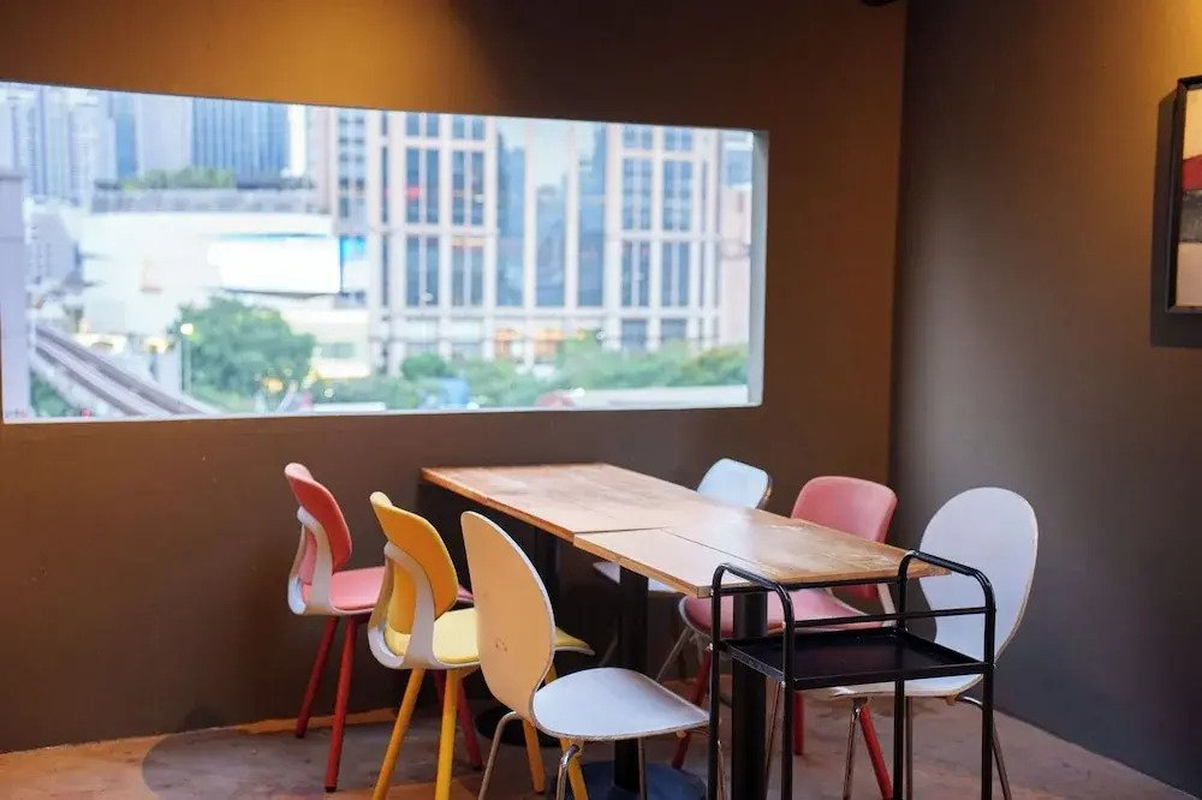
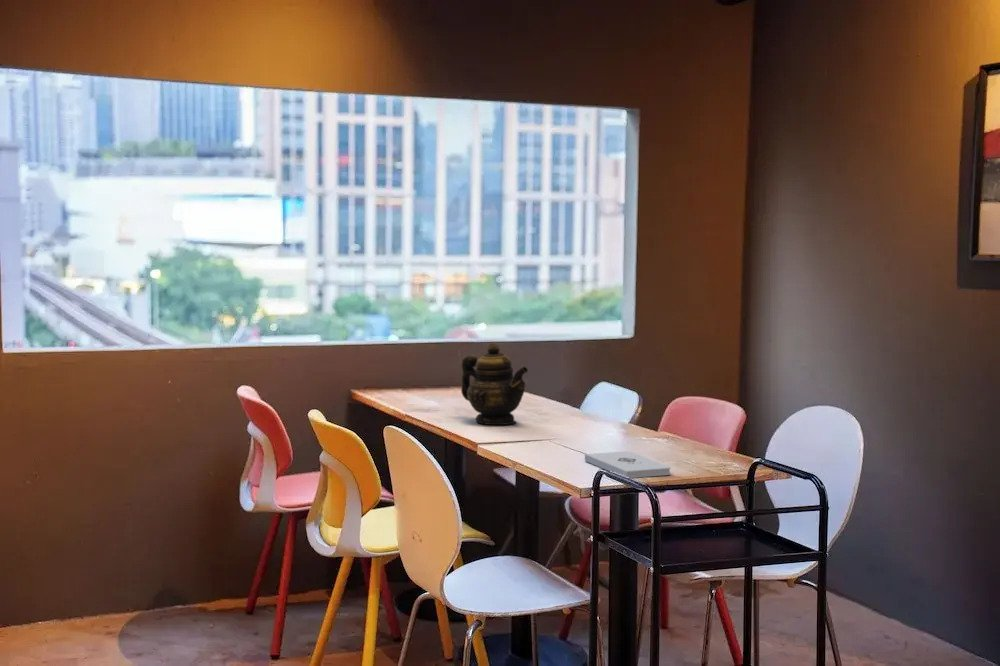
+ notepad (627, 464)
+ teapot (494, 382)
